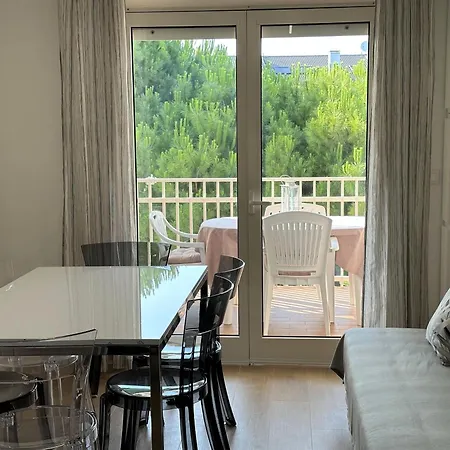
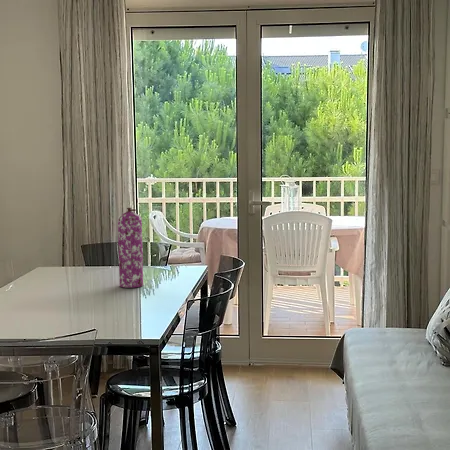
+ gas cylinder (130, 246)
